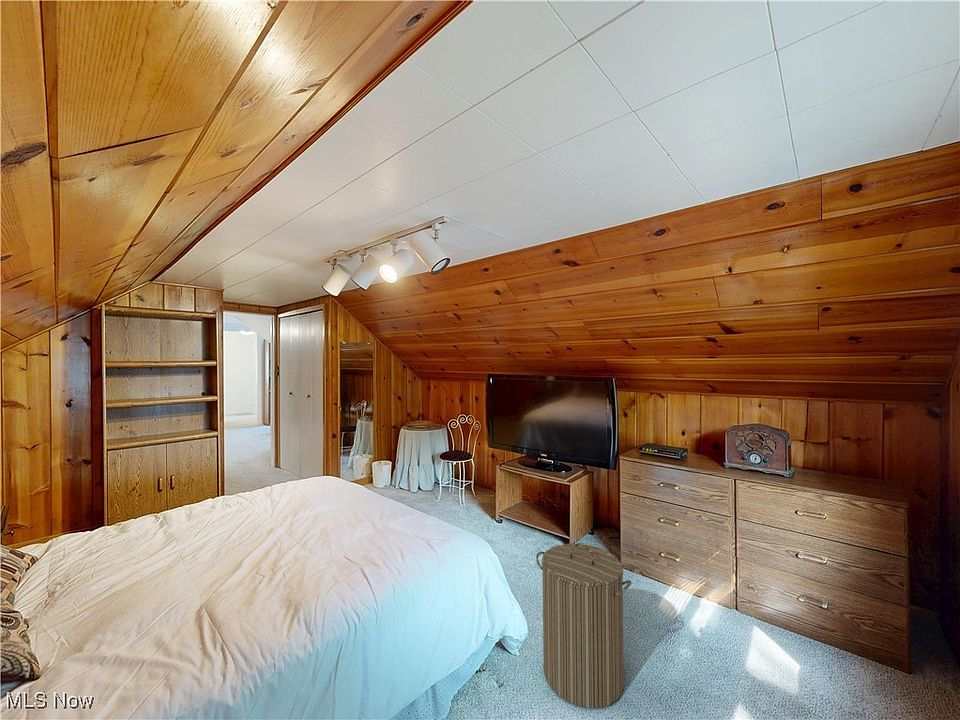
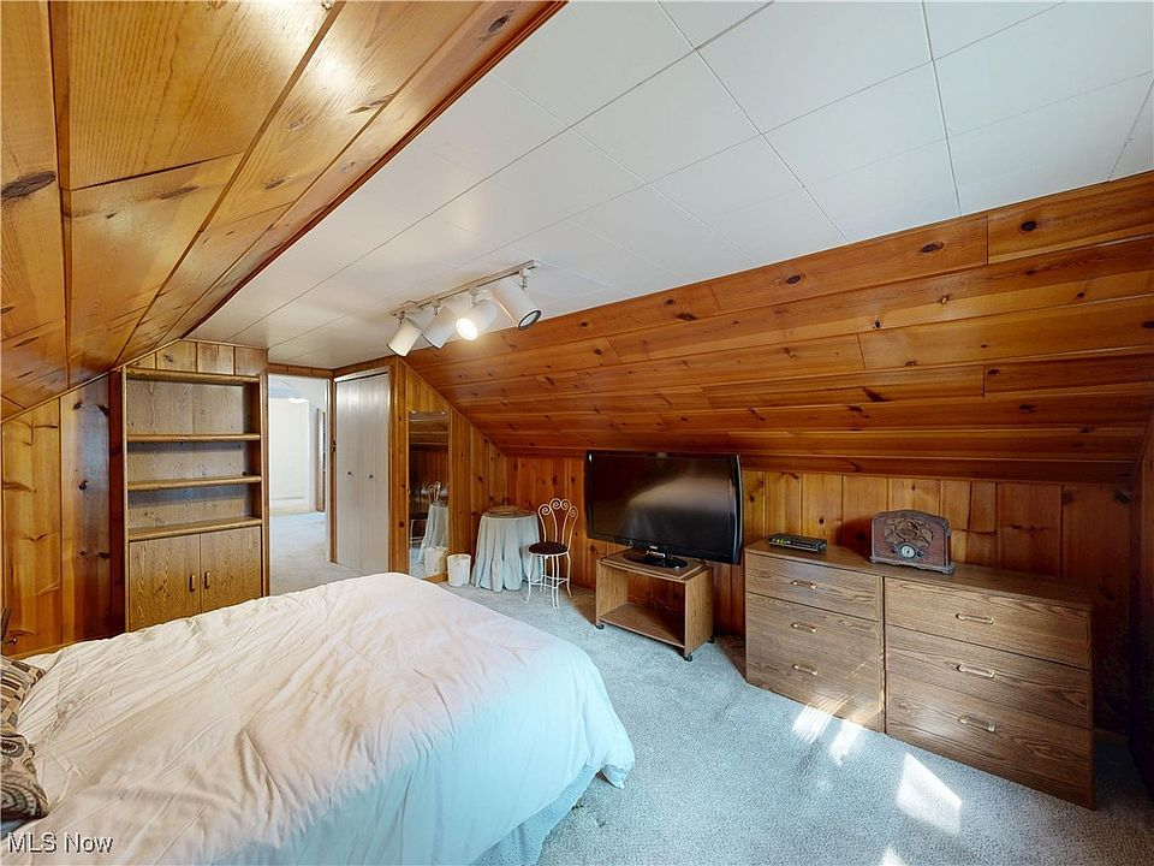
- laundry hamper (581, 609)
